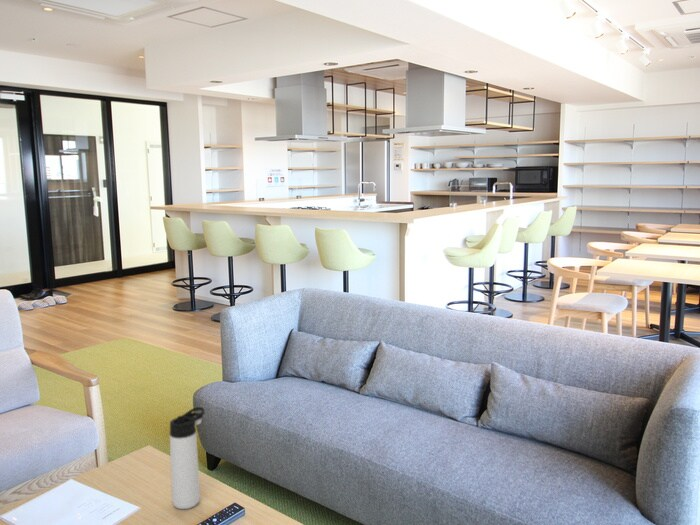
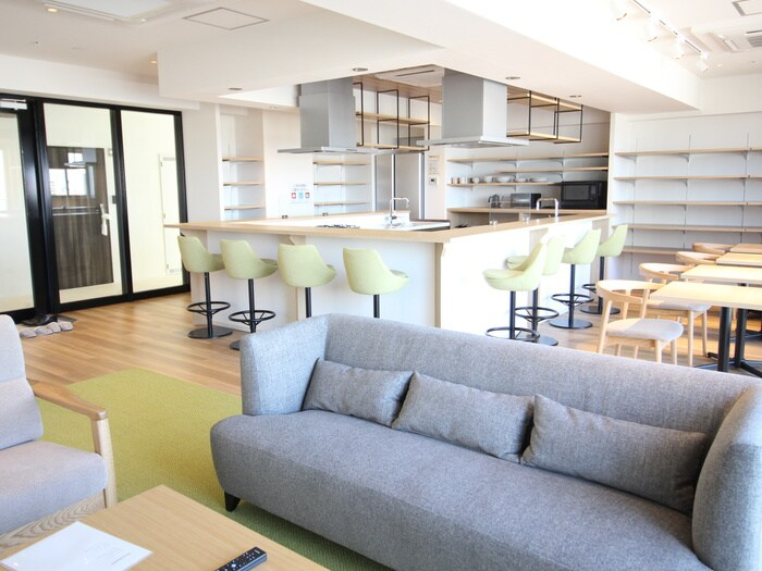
- thermos bottle (189, 457)
